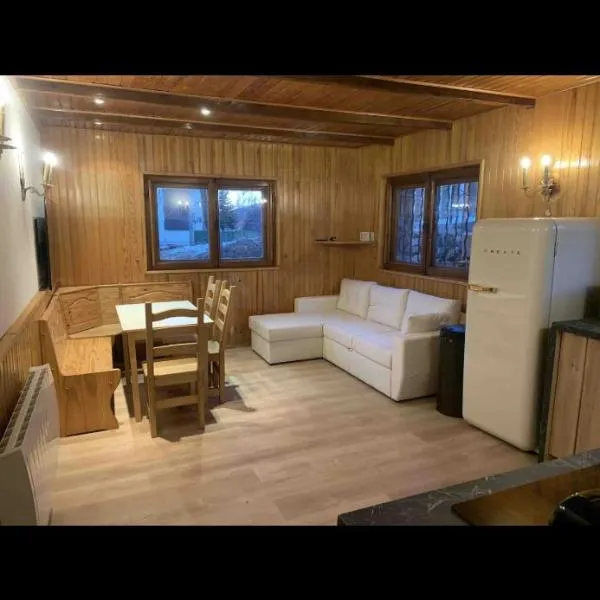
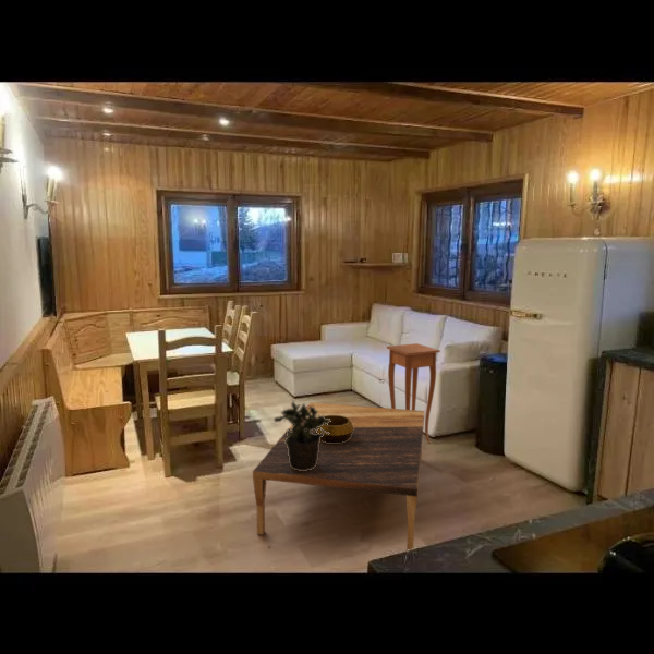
+ decorative bowl (334, 427)
+ coffee table (351, 463)
+ potted plant (300, 432)
+ side table (410, 395)
